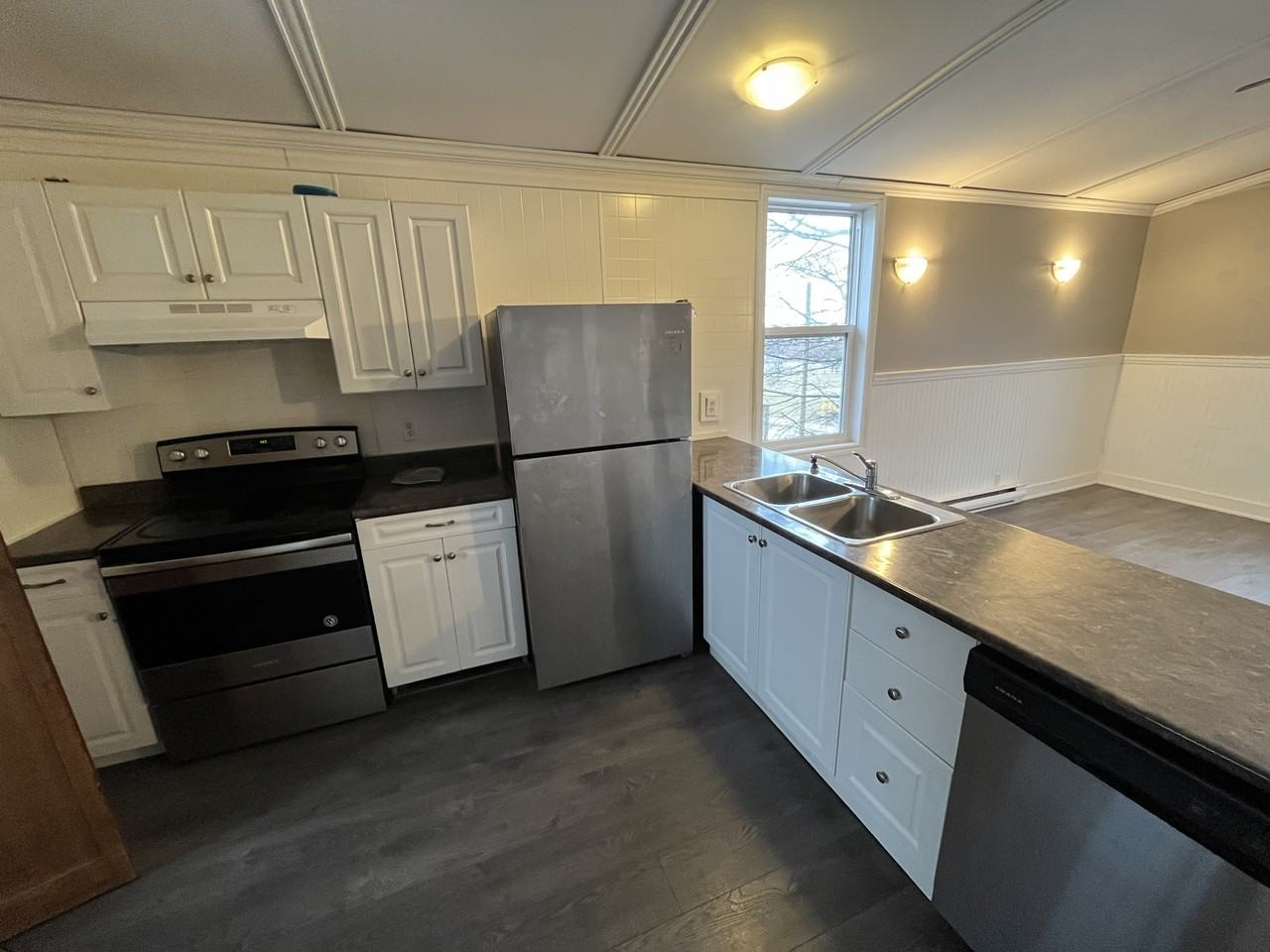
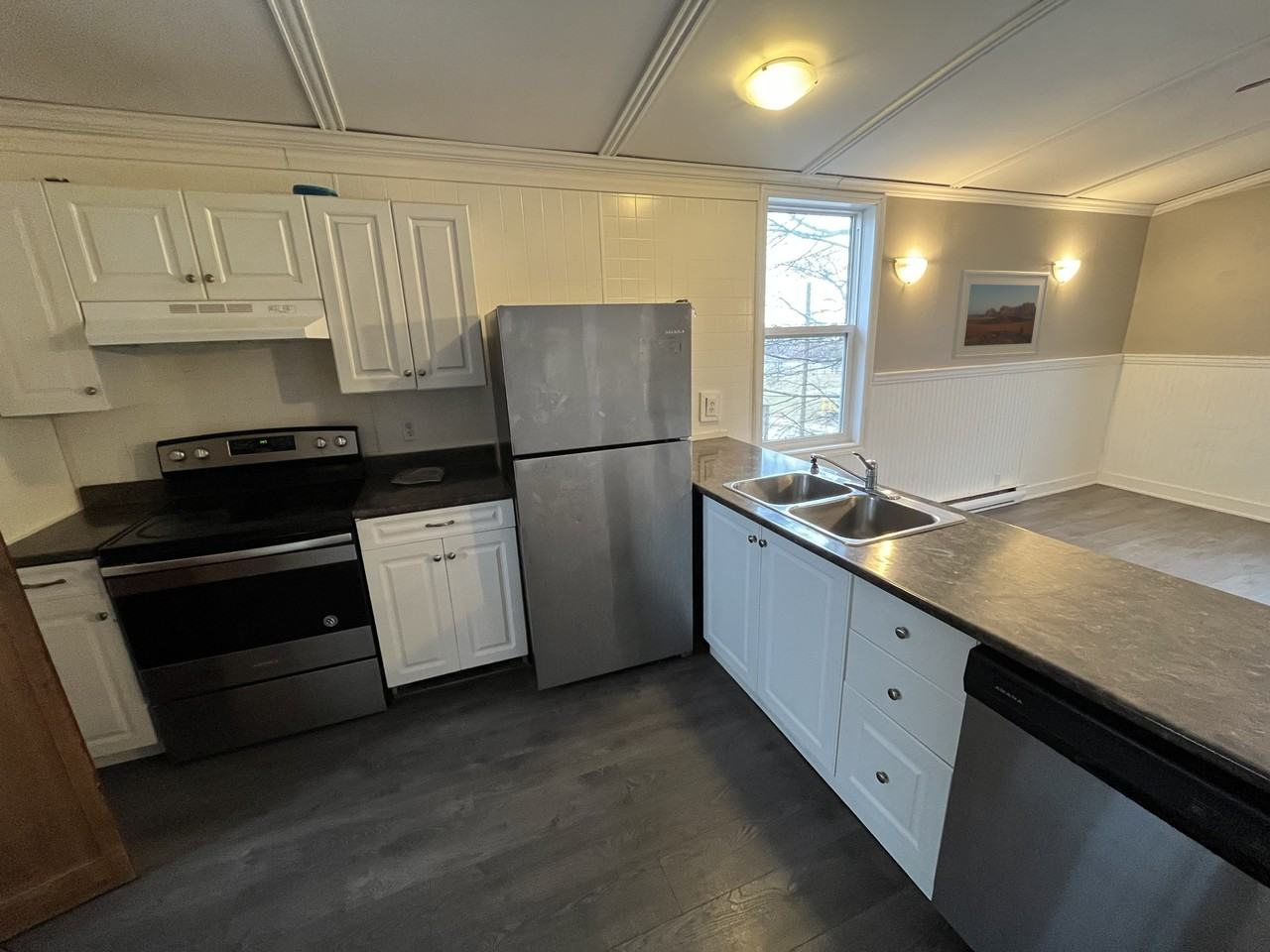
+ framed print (1001, 314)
